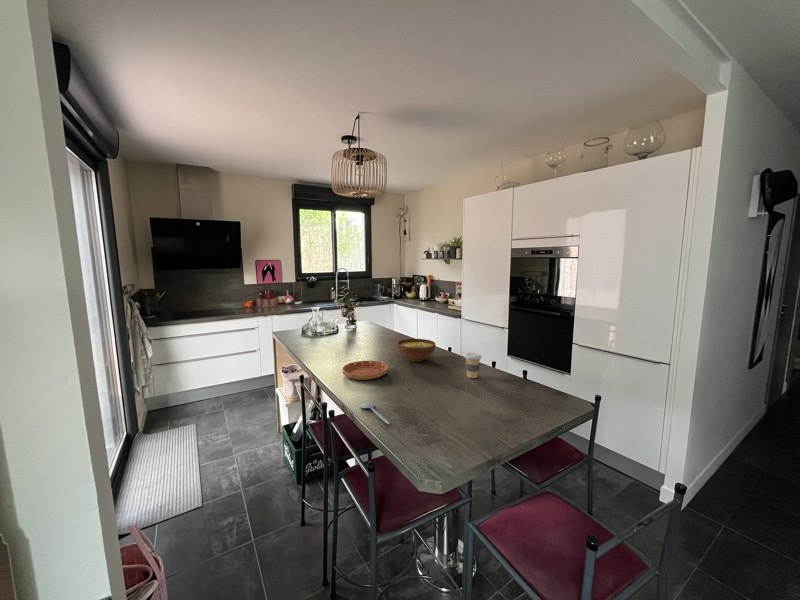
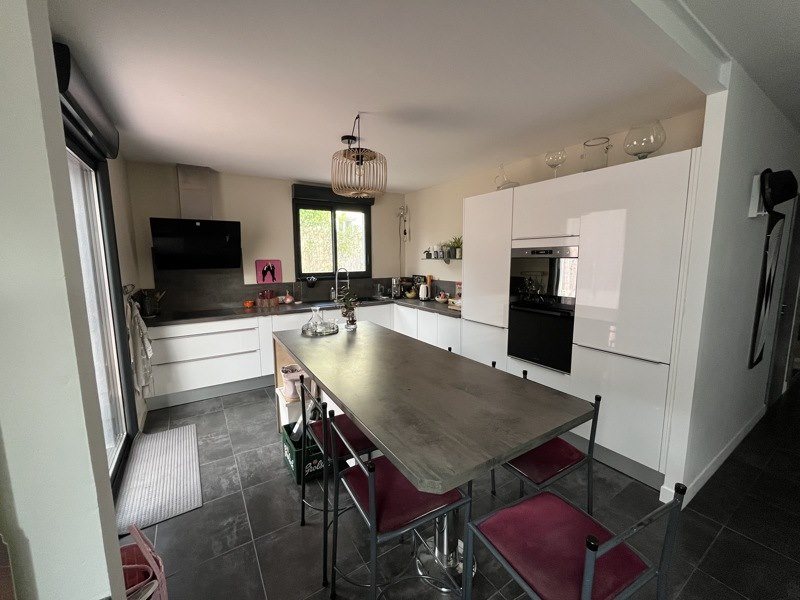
- bowl (416, 351)
- spoon (375, 410)
- coffee cup (472, 365)
- saucer (365, 370)
